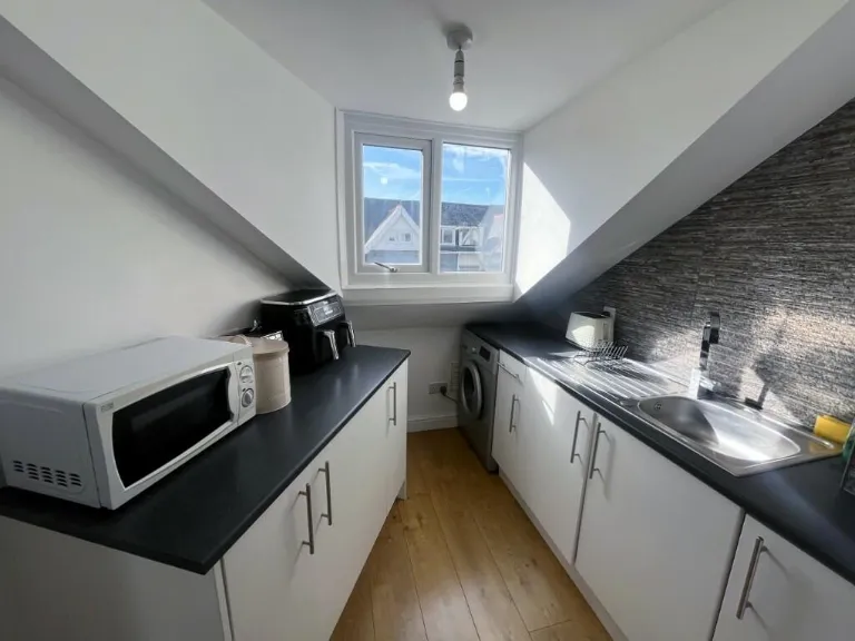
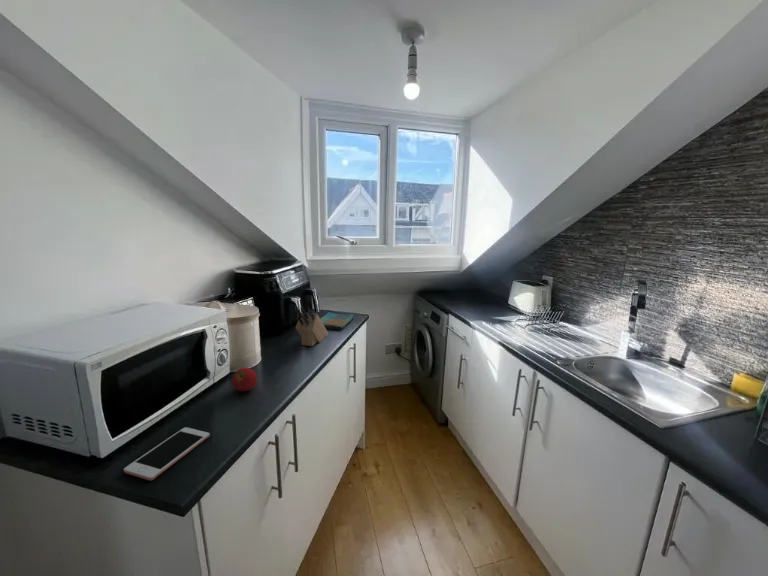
+ dish towel (334, 320)
+ fruit (244, 379)
+ knife block (311, 321)
+ cell phone (170, 451)
